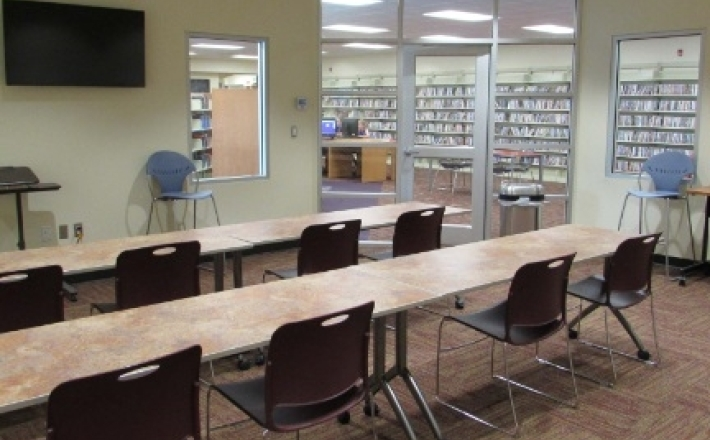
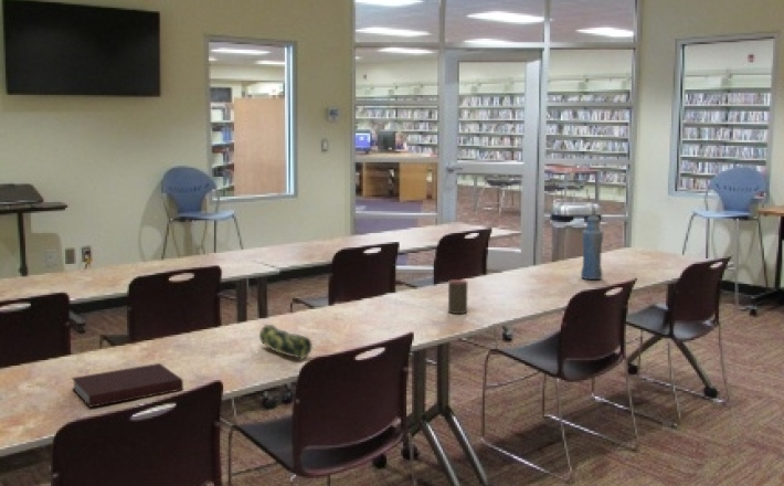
+ cup (457, 296)
+ notebook (127, 383)
+ pencil case (284, 341)
+ bottle (592, 246)
